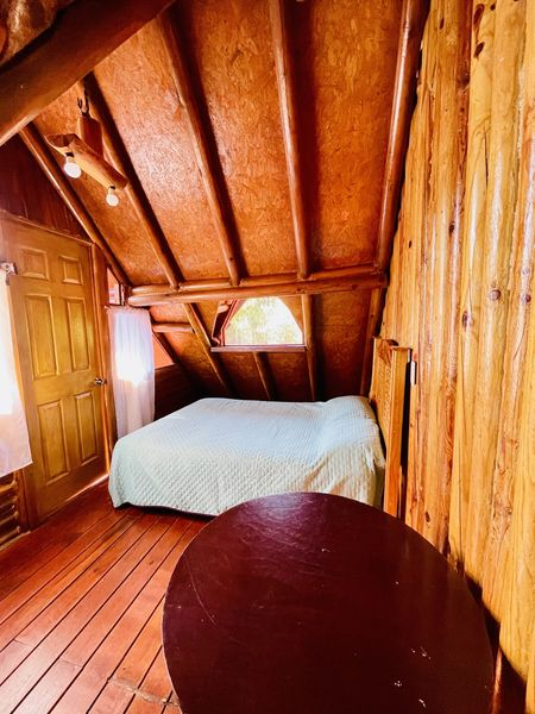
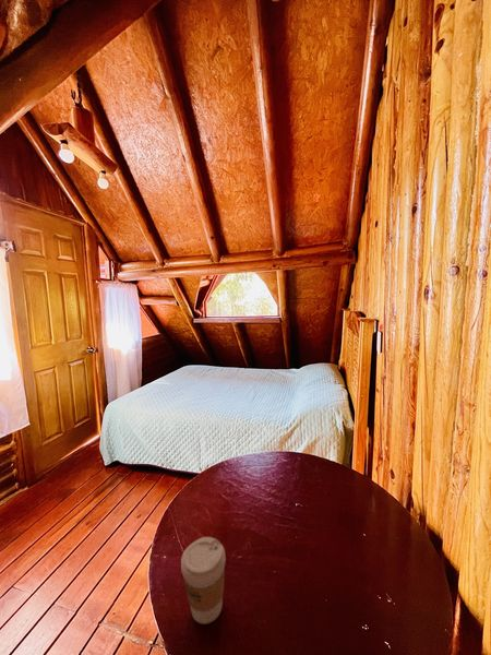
+ coffee cup (204, 579)
